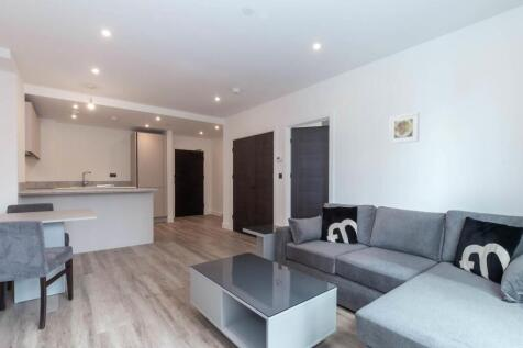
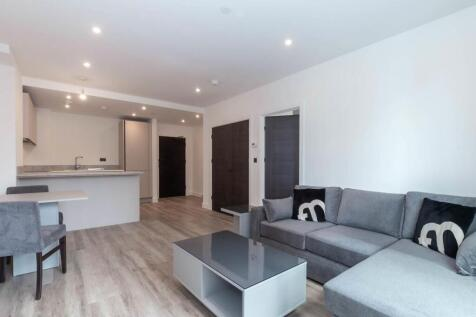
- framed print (403, 128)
